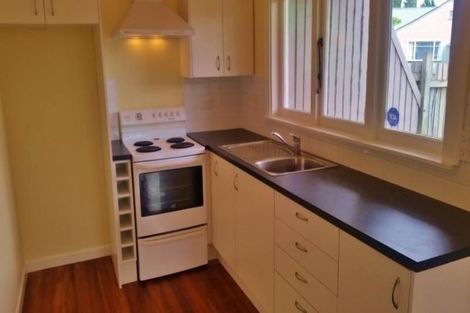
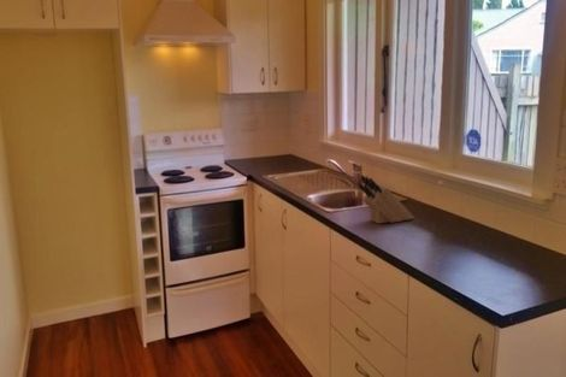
+ knife block (384, 196)
